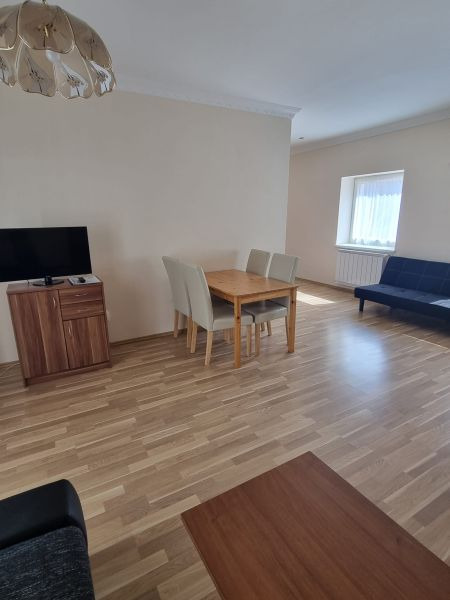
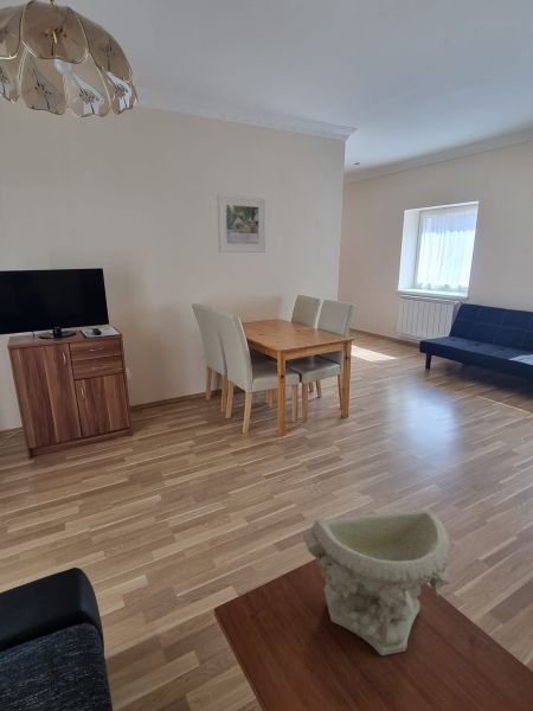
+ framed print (242, 225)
+ decorative bowl (375, 576)
